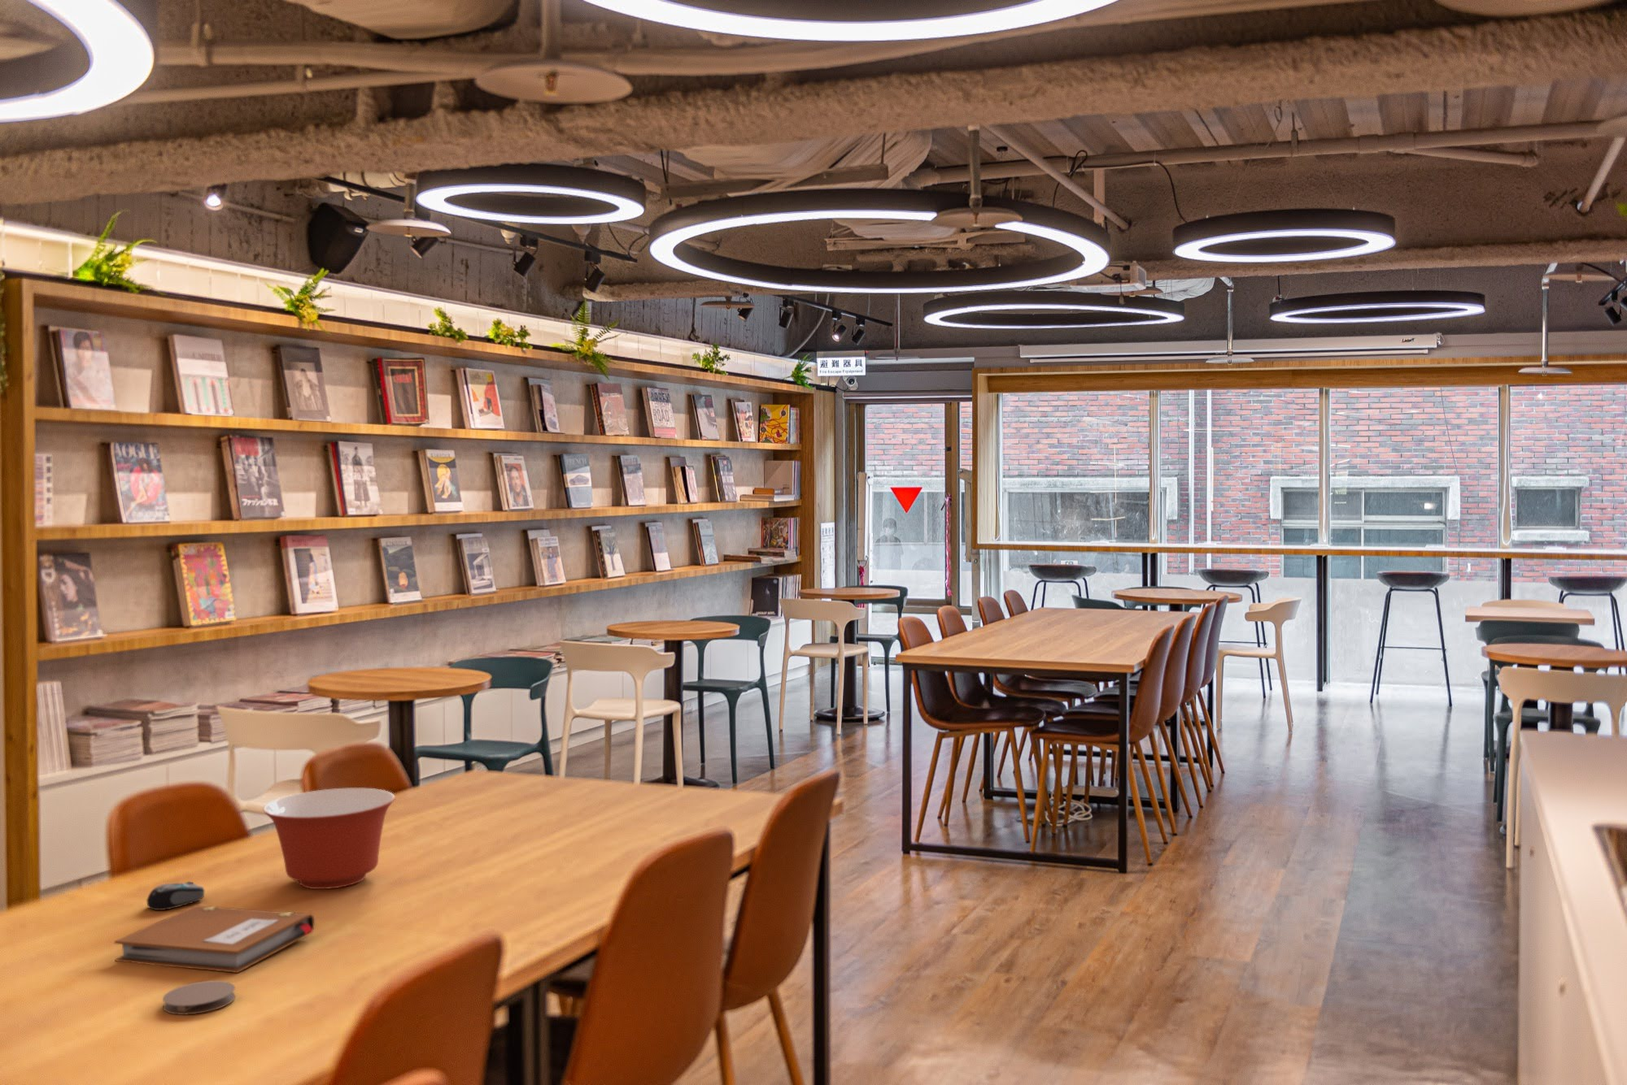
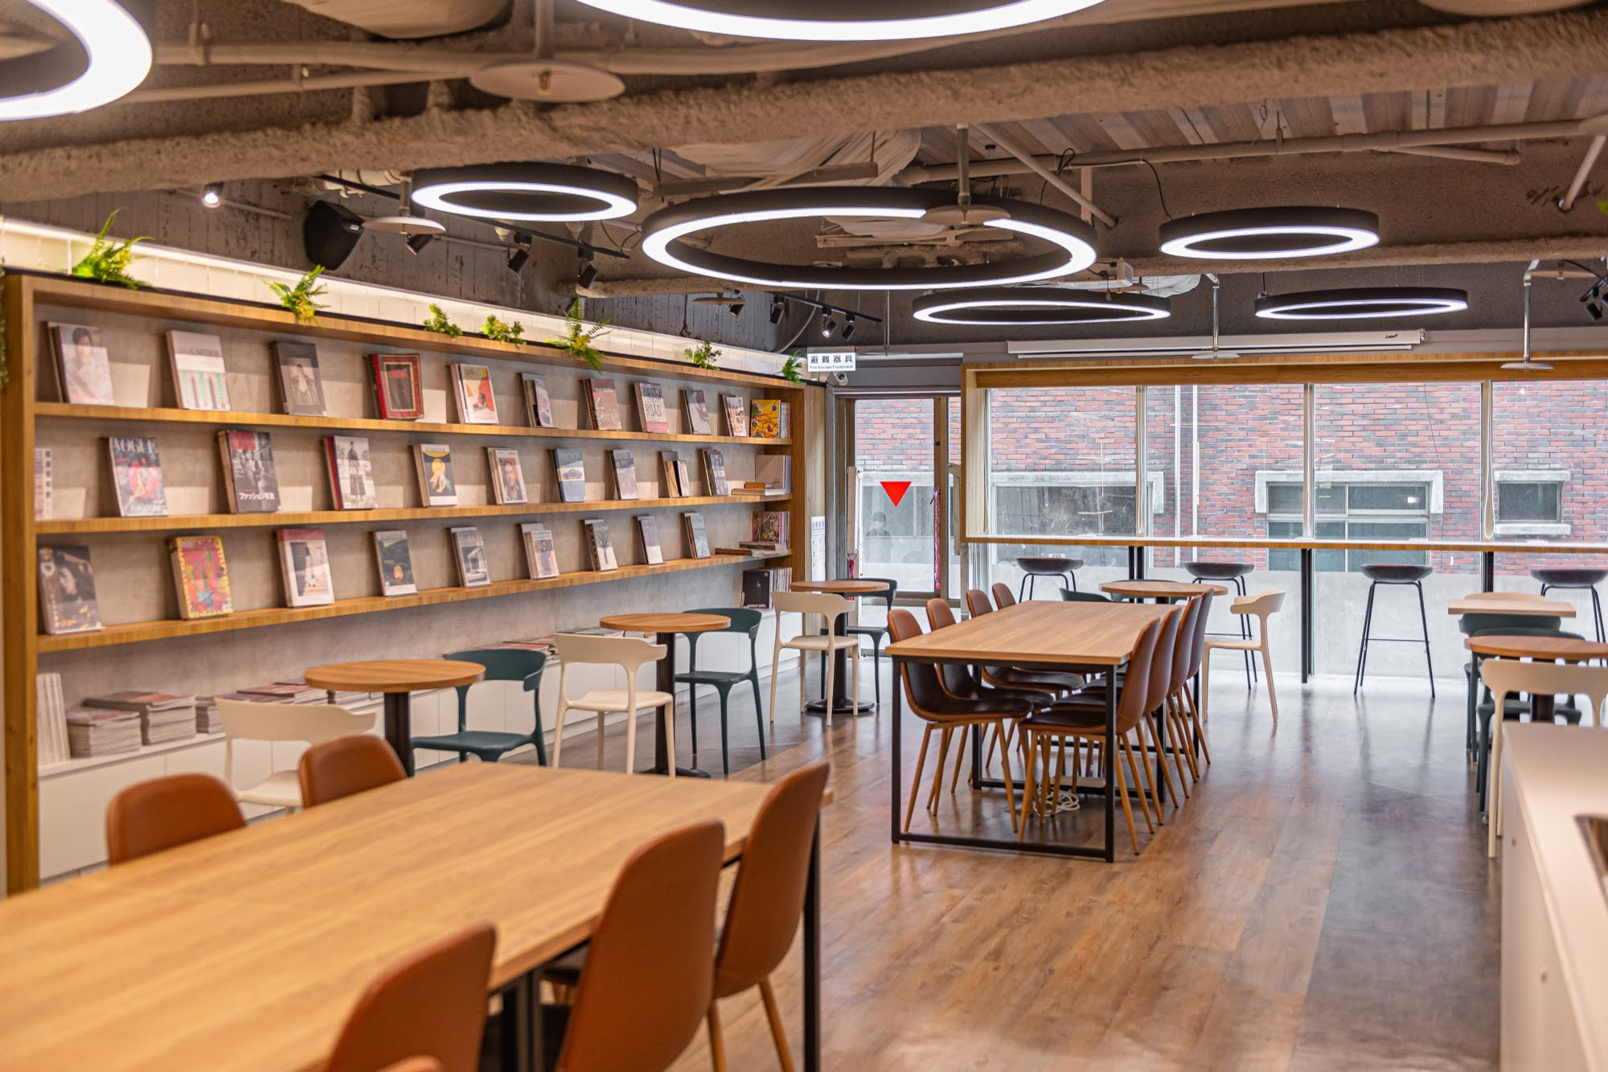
- computer mouse (174, 892)
- coaster (200, 998)
- notebook (220, 936)
- mixing bowl (331, 840)
